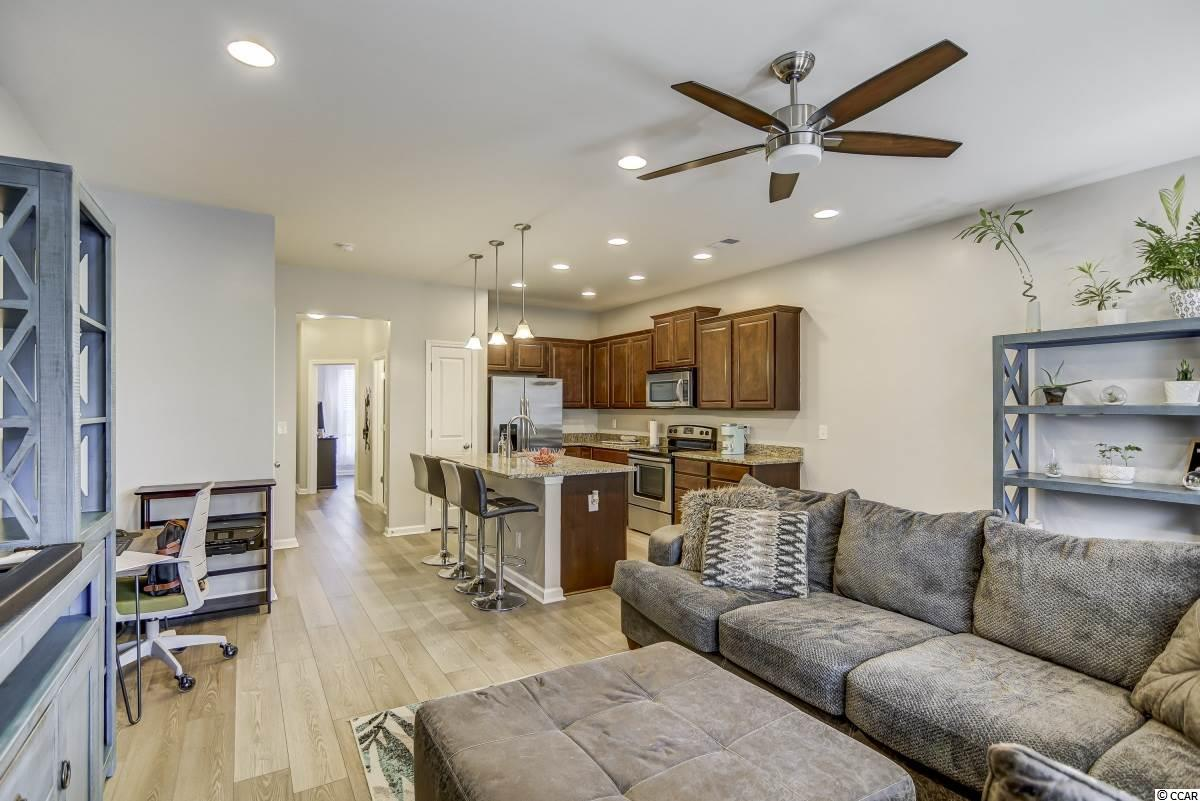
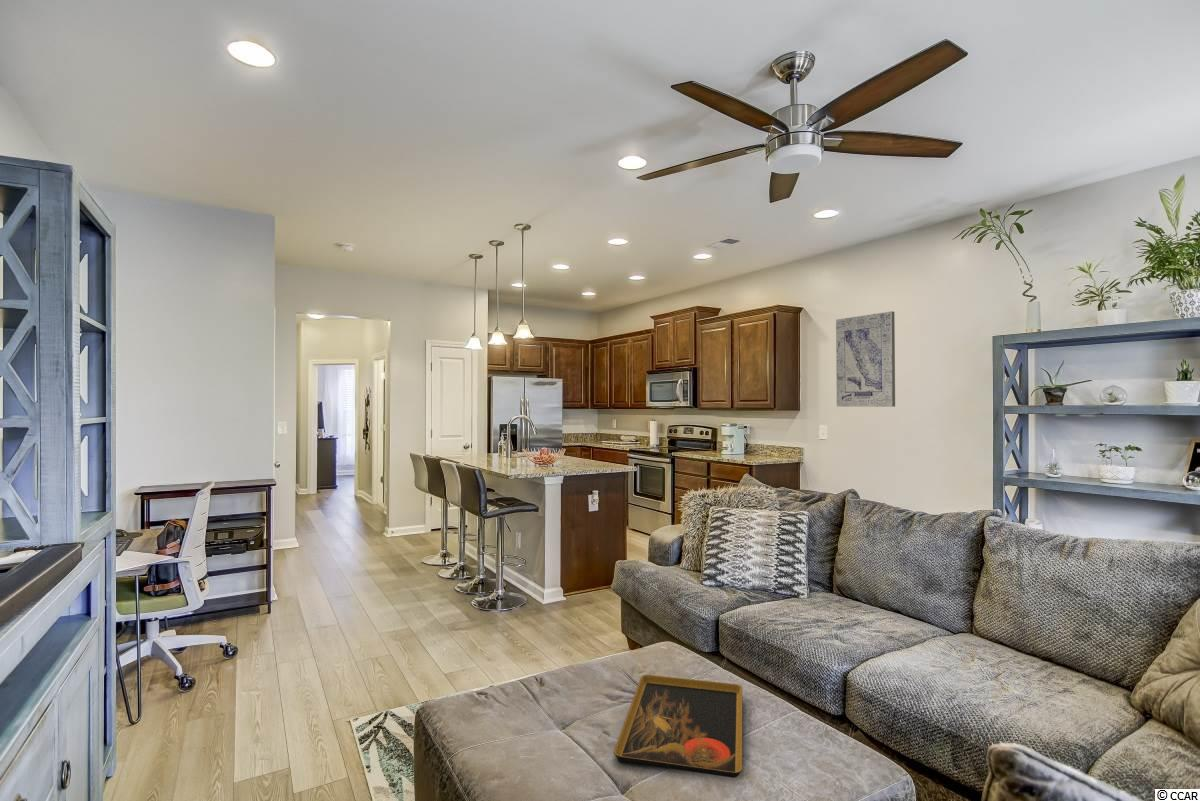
+ wall art (864, 361)
+ decorative tray (684, 720)
